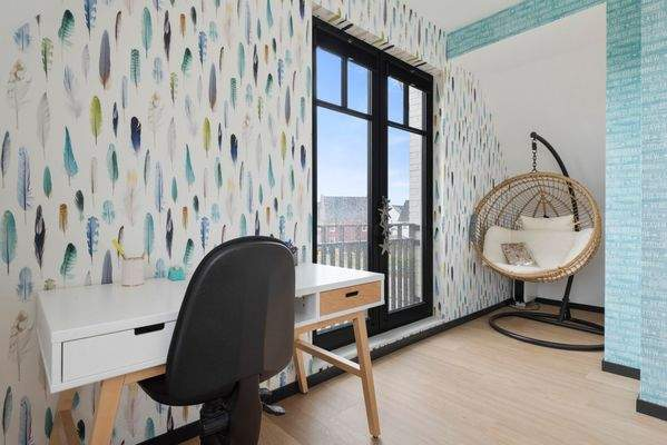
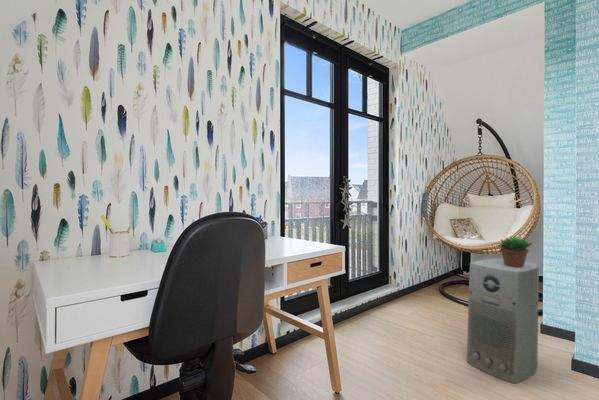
+ air purifier (505, 314)
+ succulent plant (514, 250)
